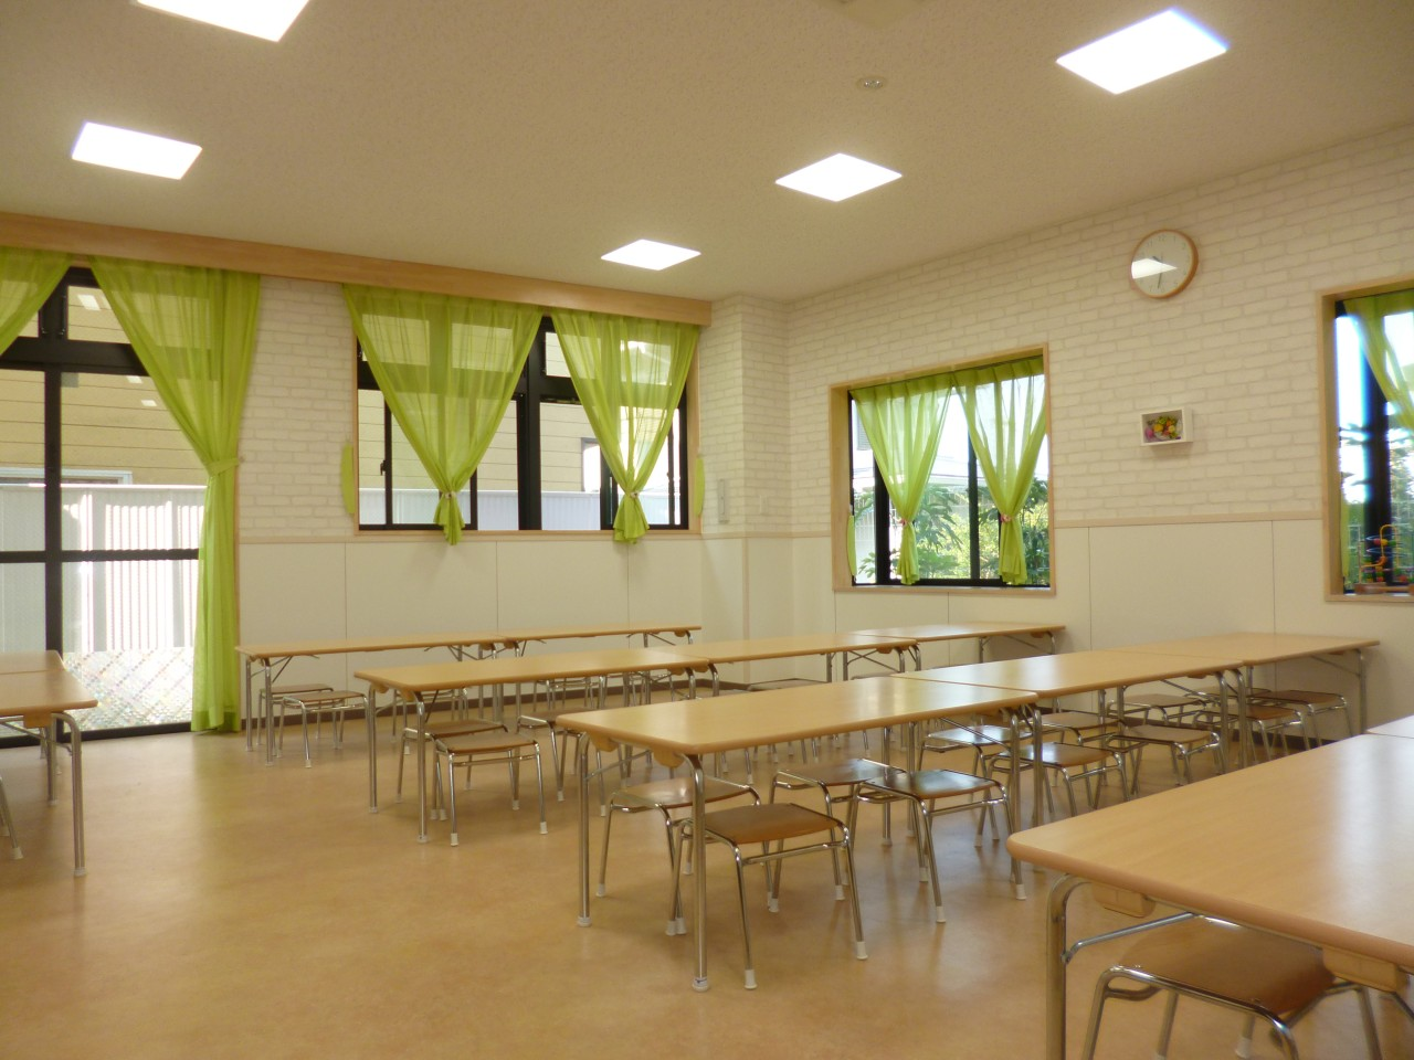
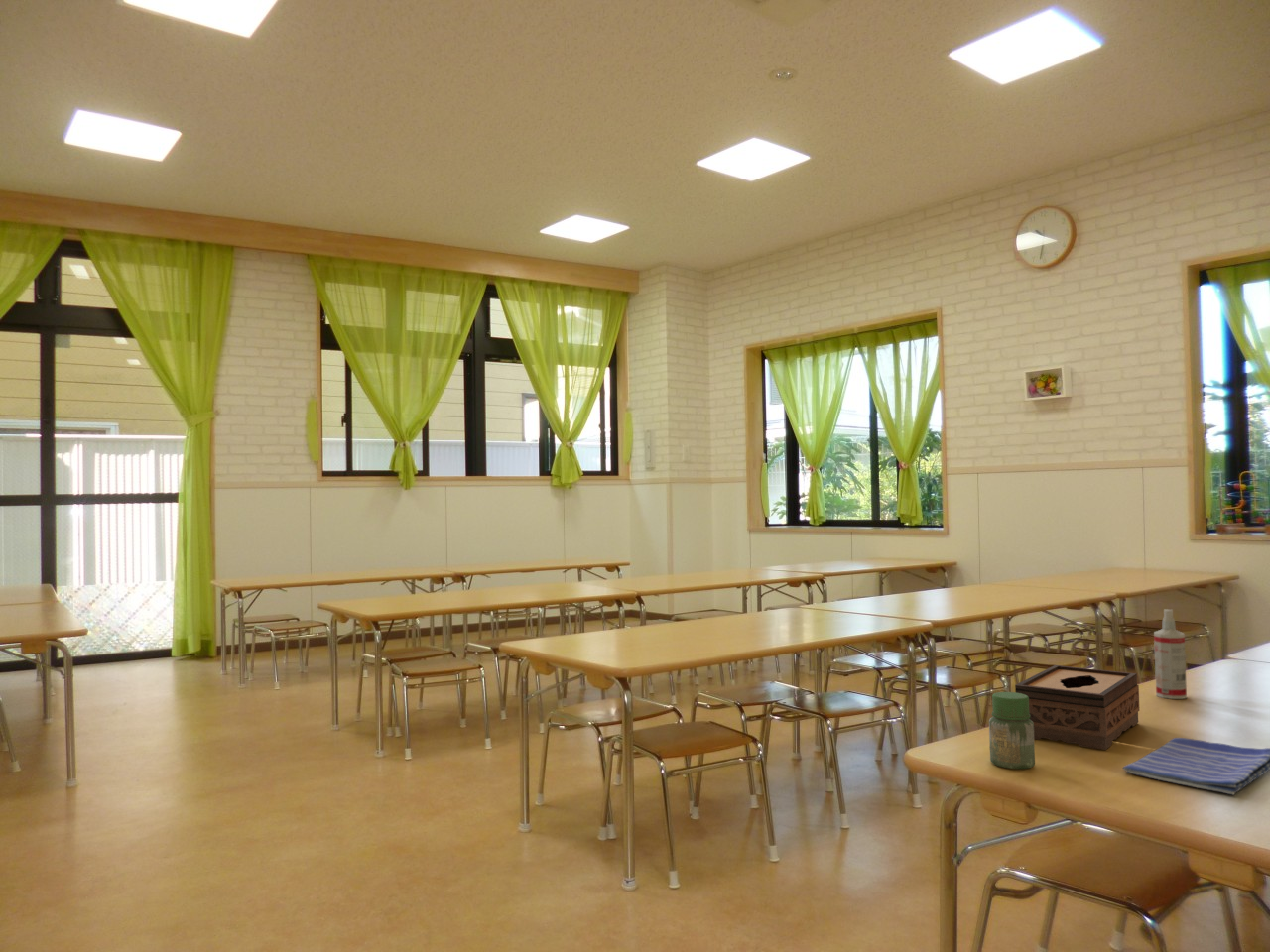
+ tissue box (1078, 704)
+ jar (1011, 729)
+ spray bottle (1169, 653)
+ dish towel (1202, 761)
